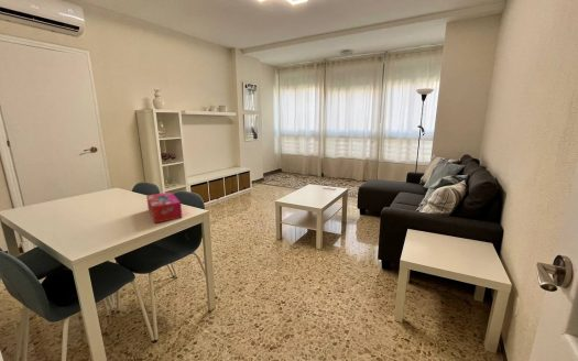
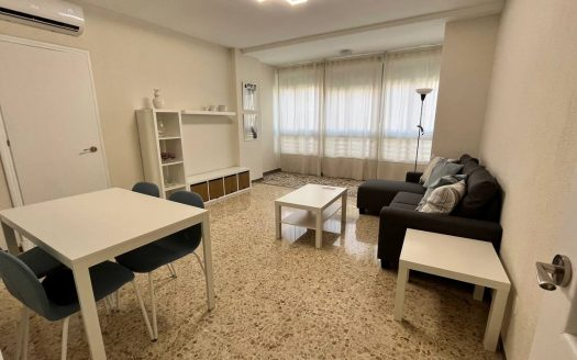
- tissue box (163, 206)
